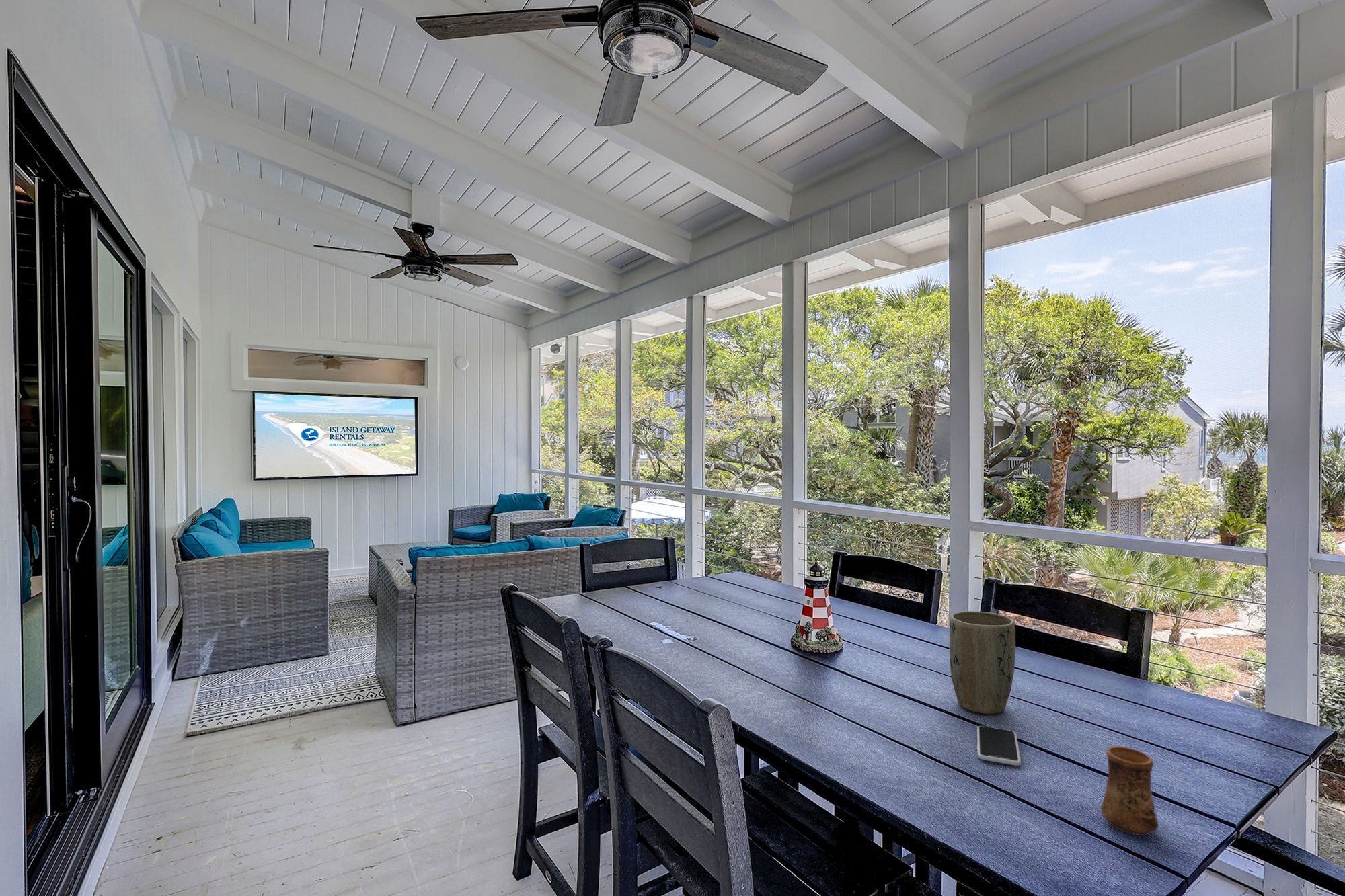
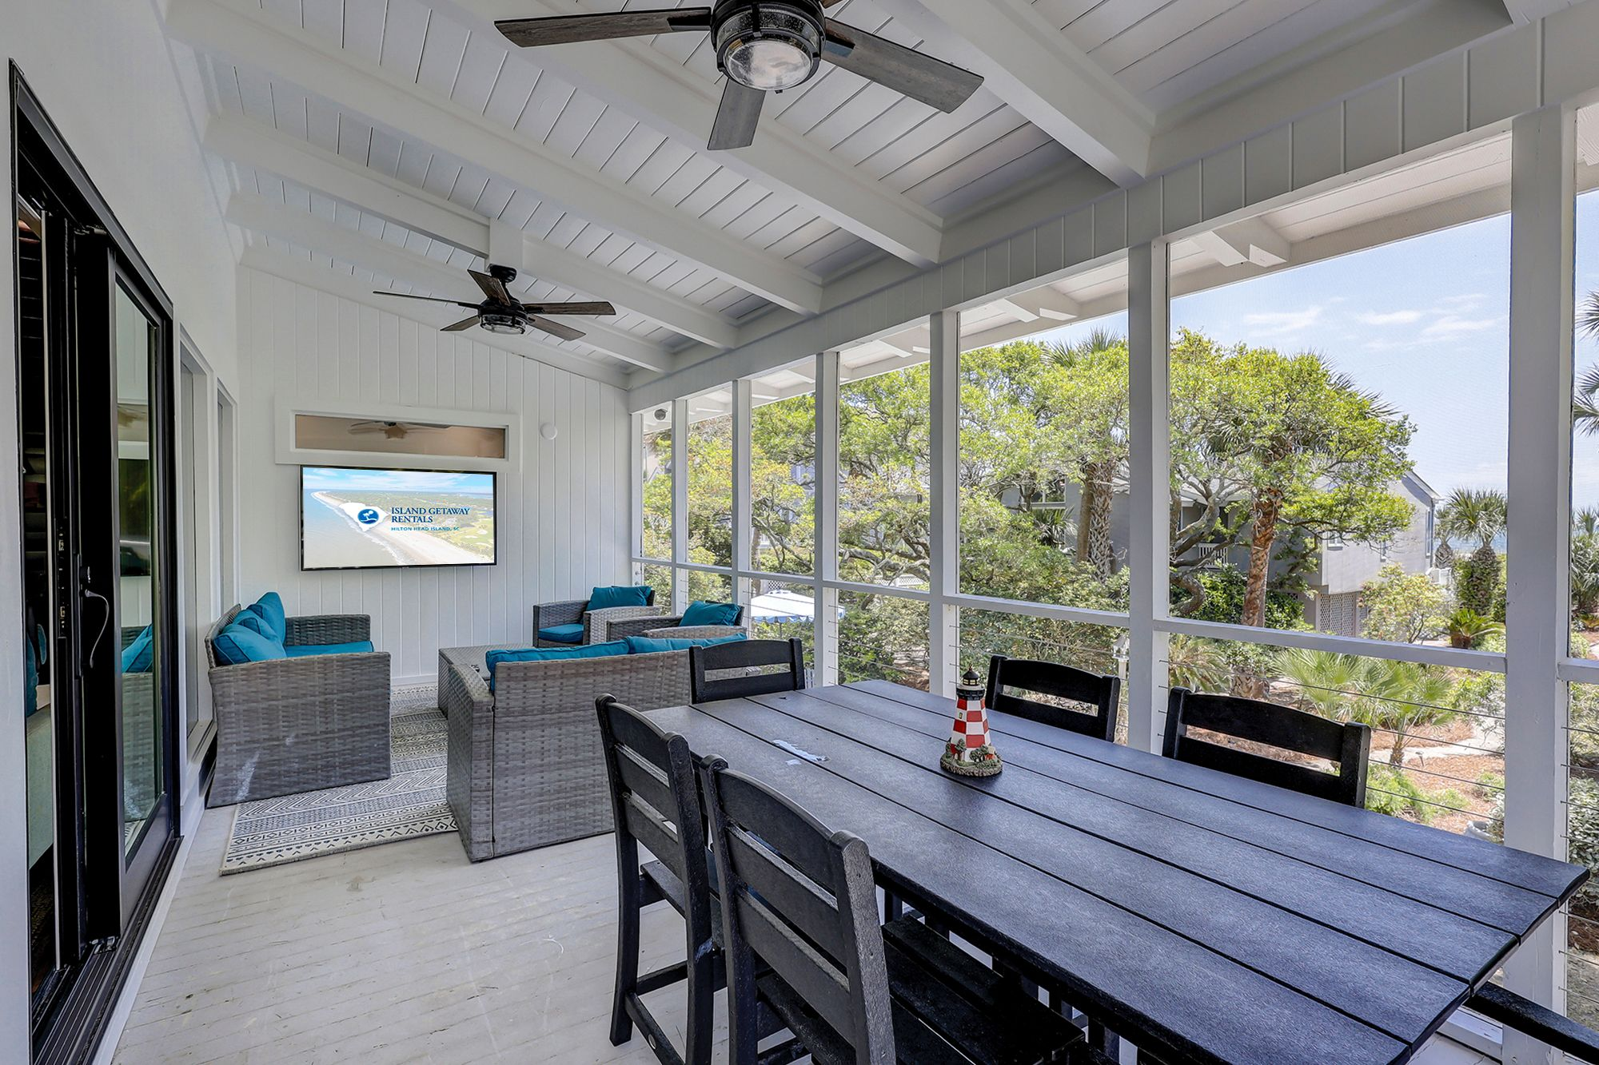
- plant pot (982, 661)
- cup (1129, 790)
- smartphone (997, 744)
